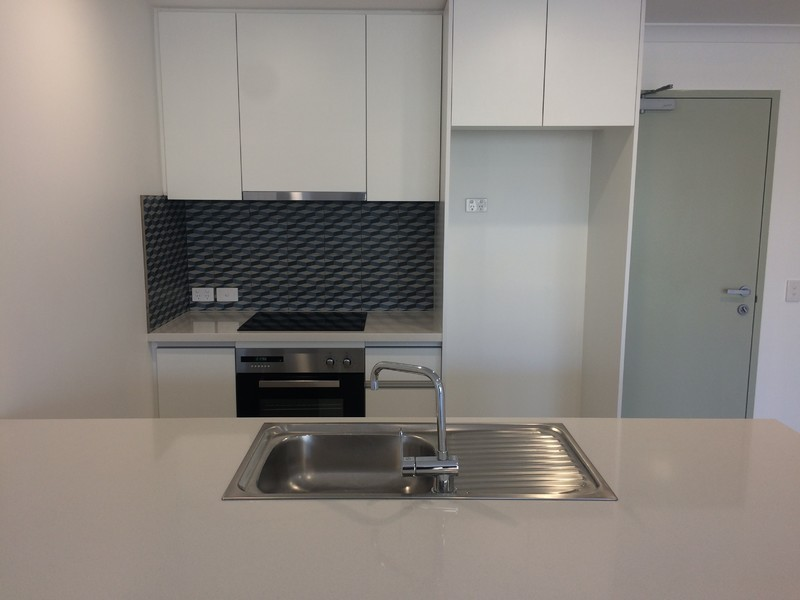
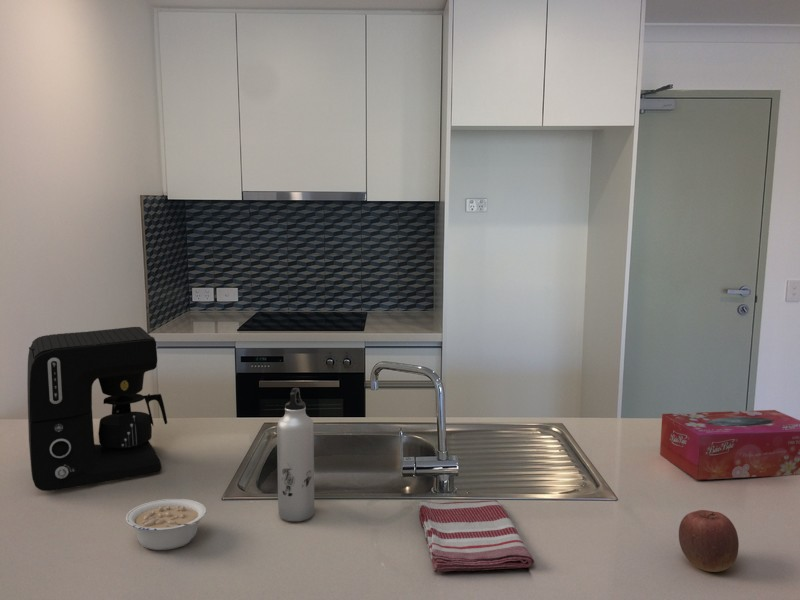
+ coffee maker (103, 403)
+ dish towel (470, 530)
+ tissue box (738, 442)
+ legume (169, 523)
+ apple (708, 538)
+ water bottle (295, 452)
